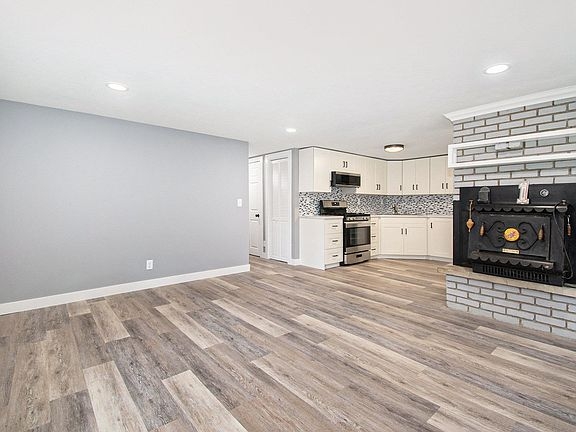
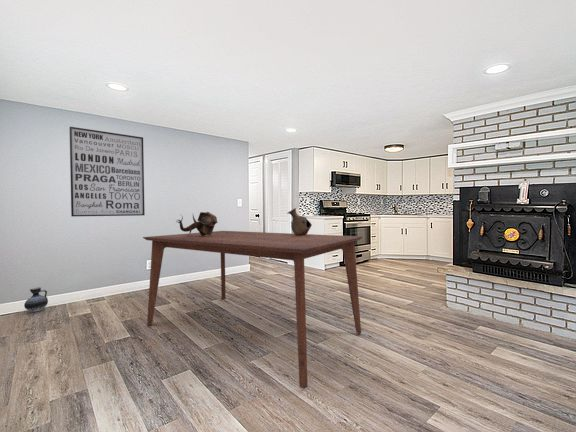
+ dining table (224, 283)
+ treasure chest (196, 224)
+ ceramic jug (36, 299)
+ ceramic jug (299, 221)
+ wall art (109, 174)
